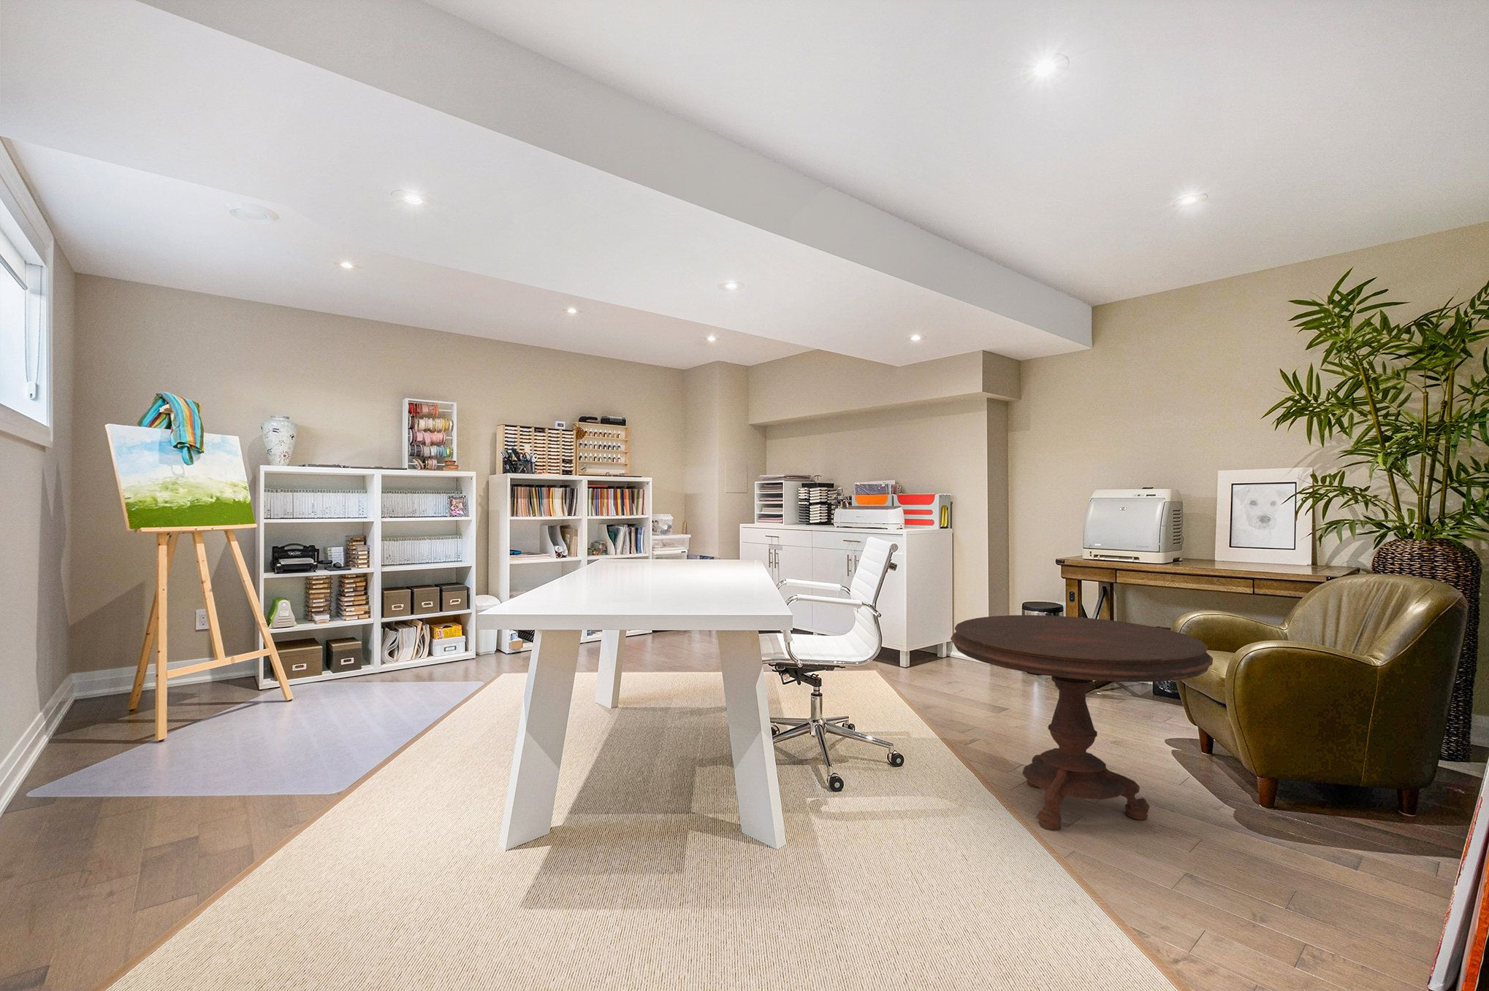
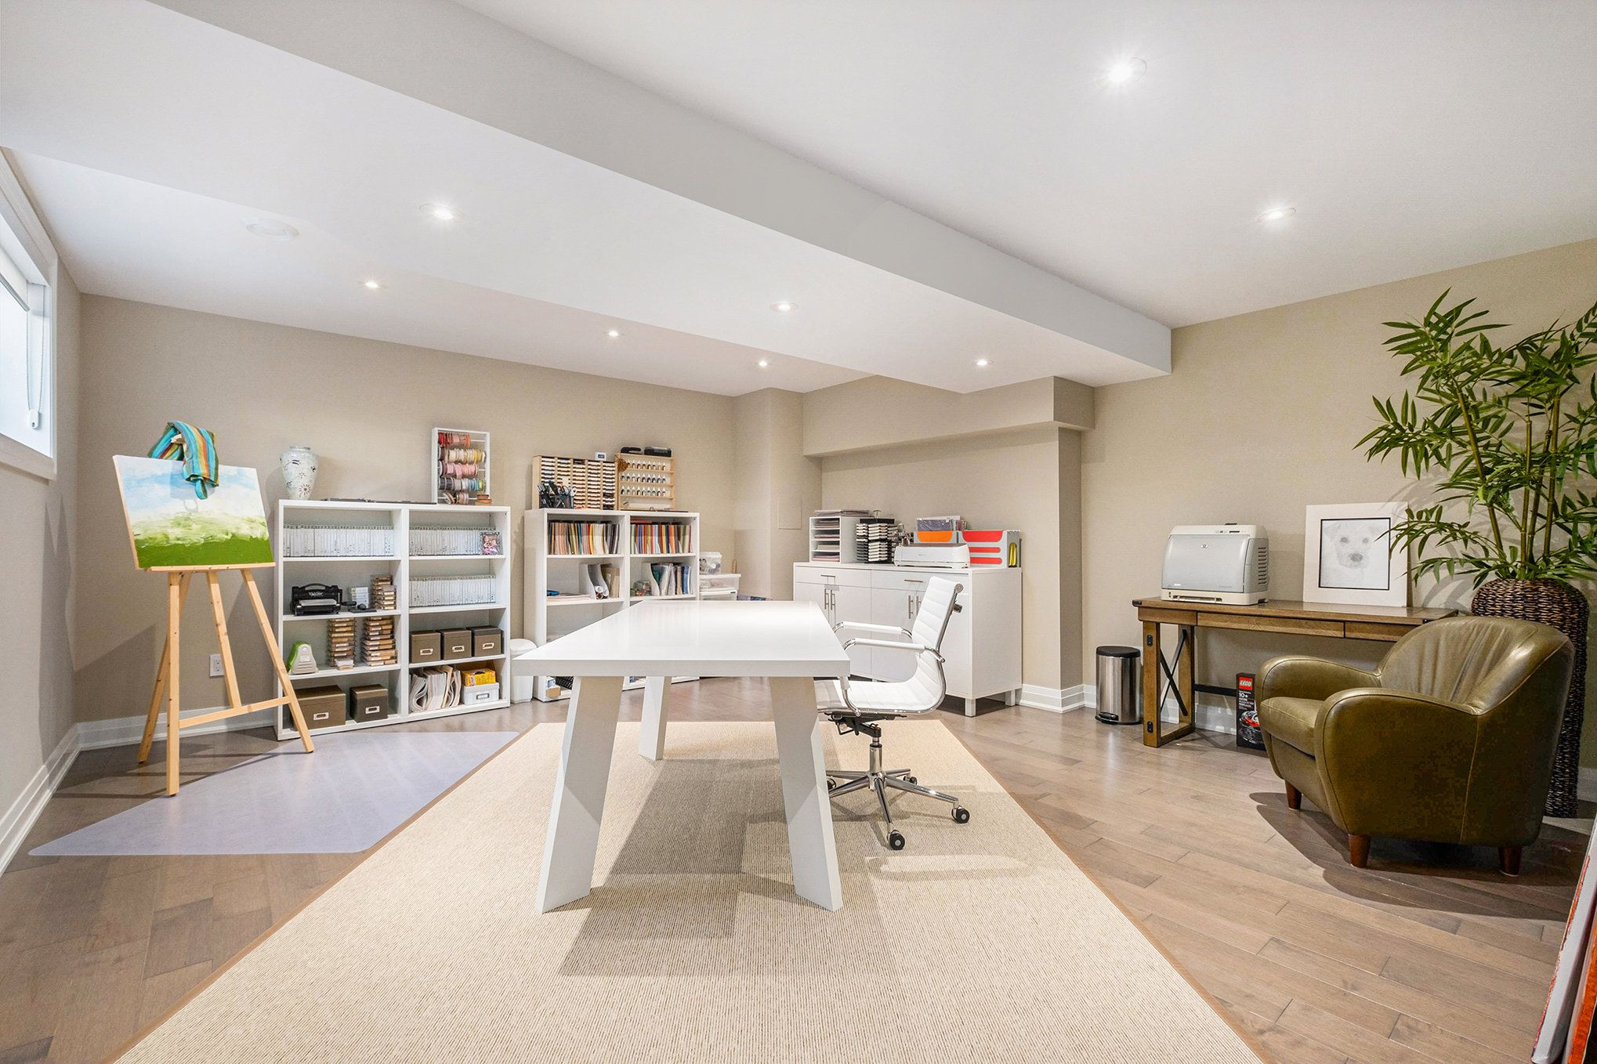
- side table (1072, 720)
